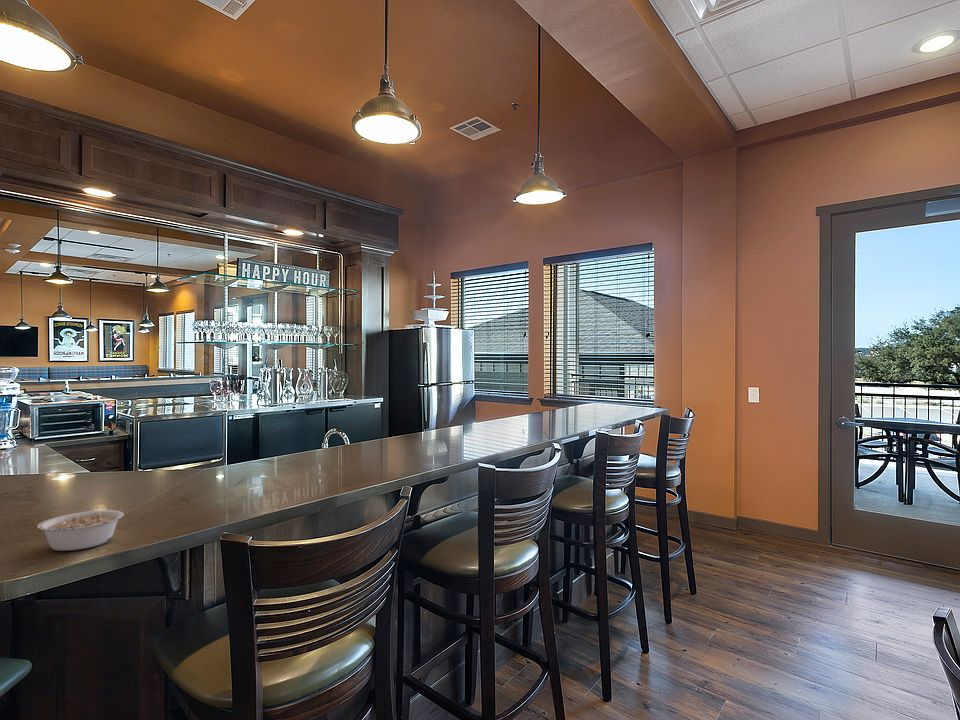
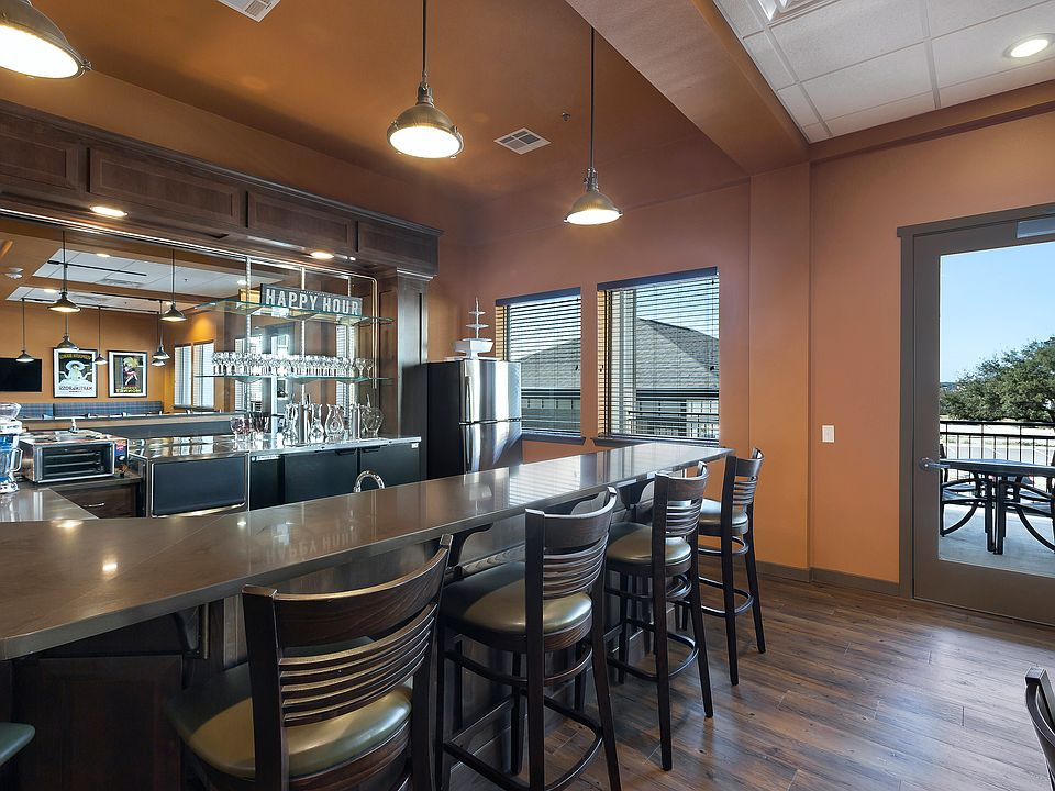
- legume (85, 528)
